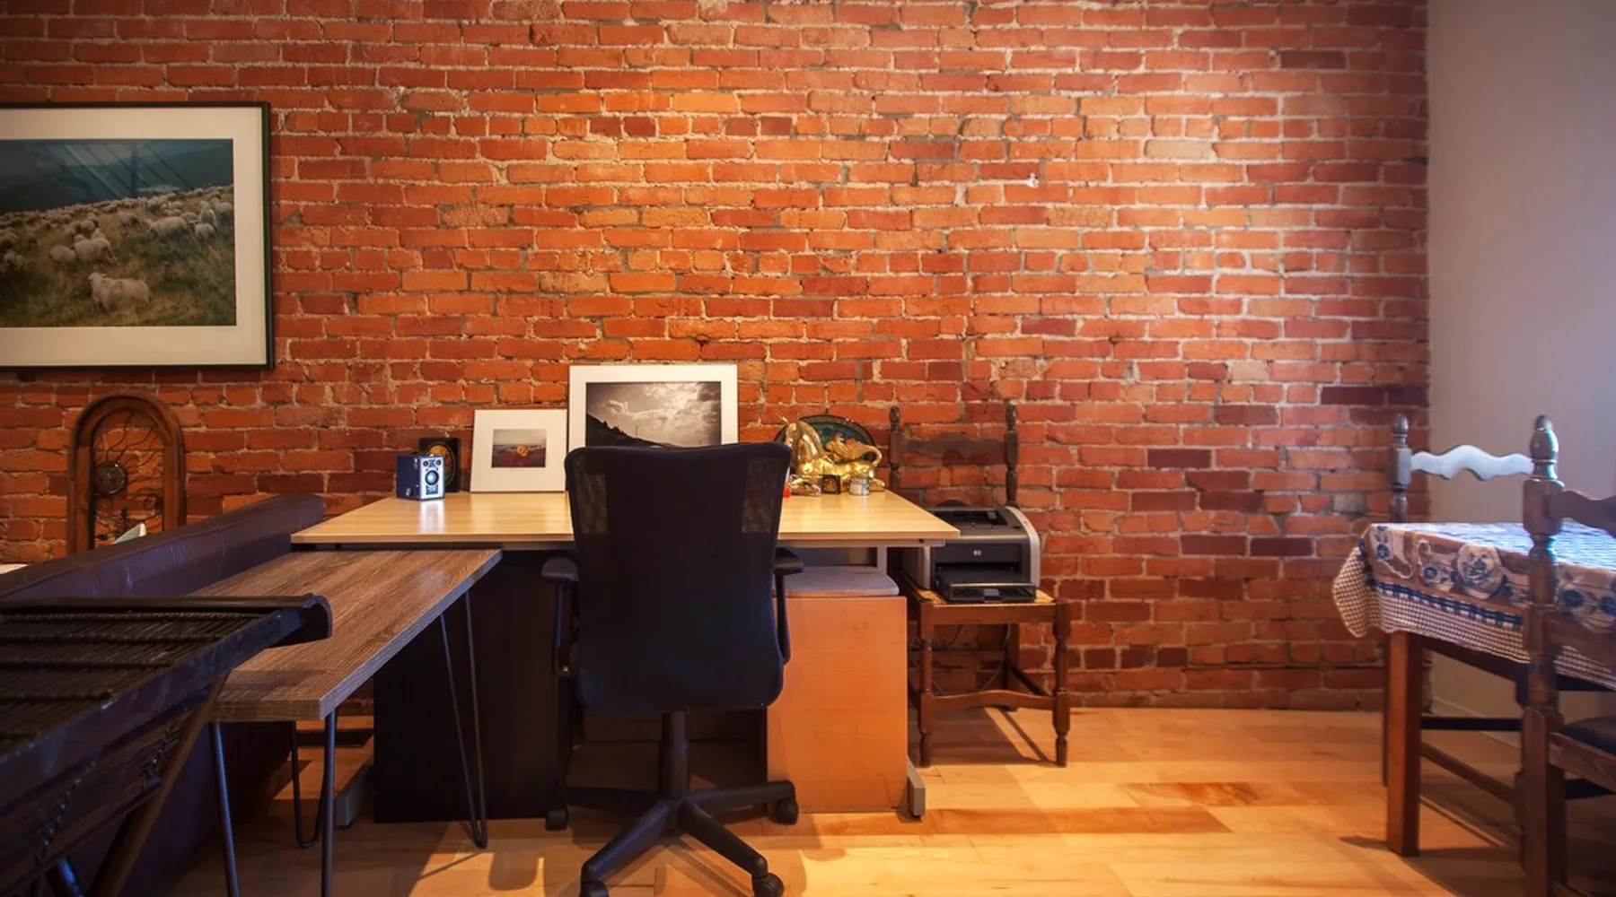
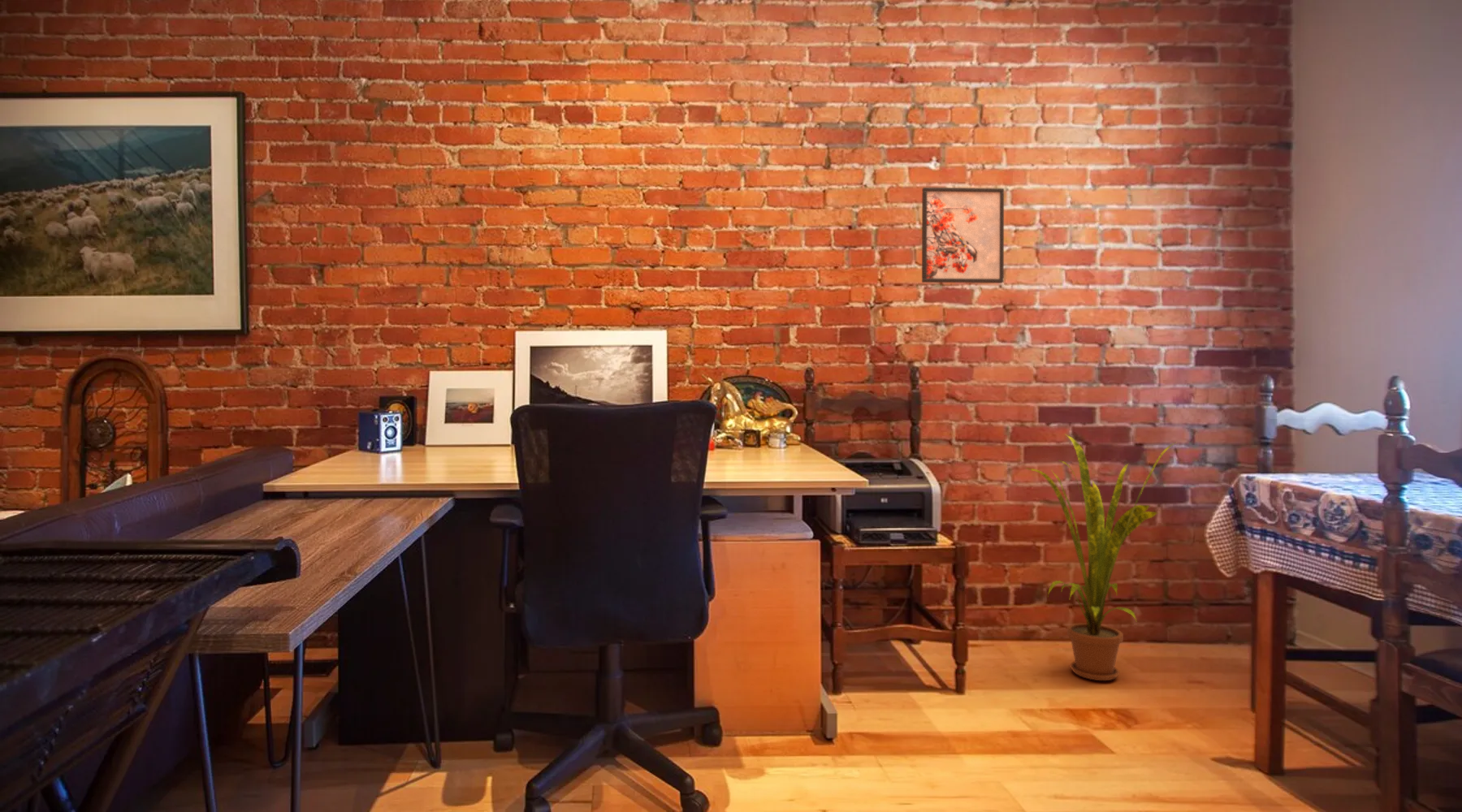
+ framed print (962, 235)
+ house plant (1082, 553)
